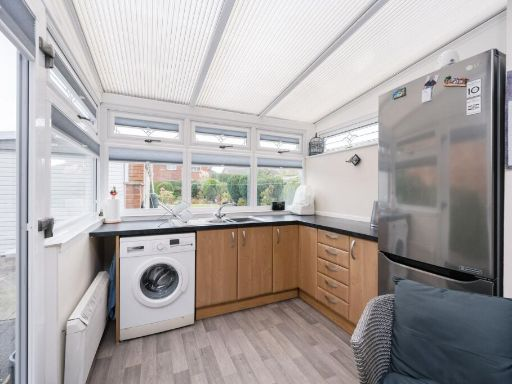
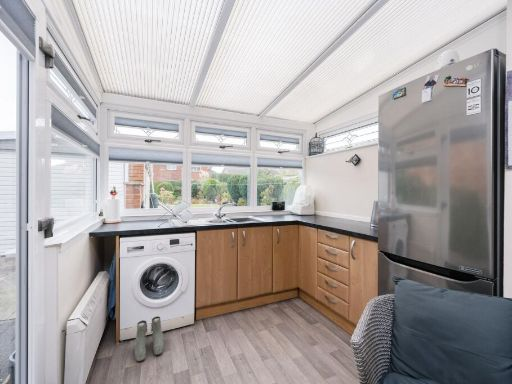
+ boots (152, 336)
